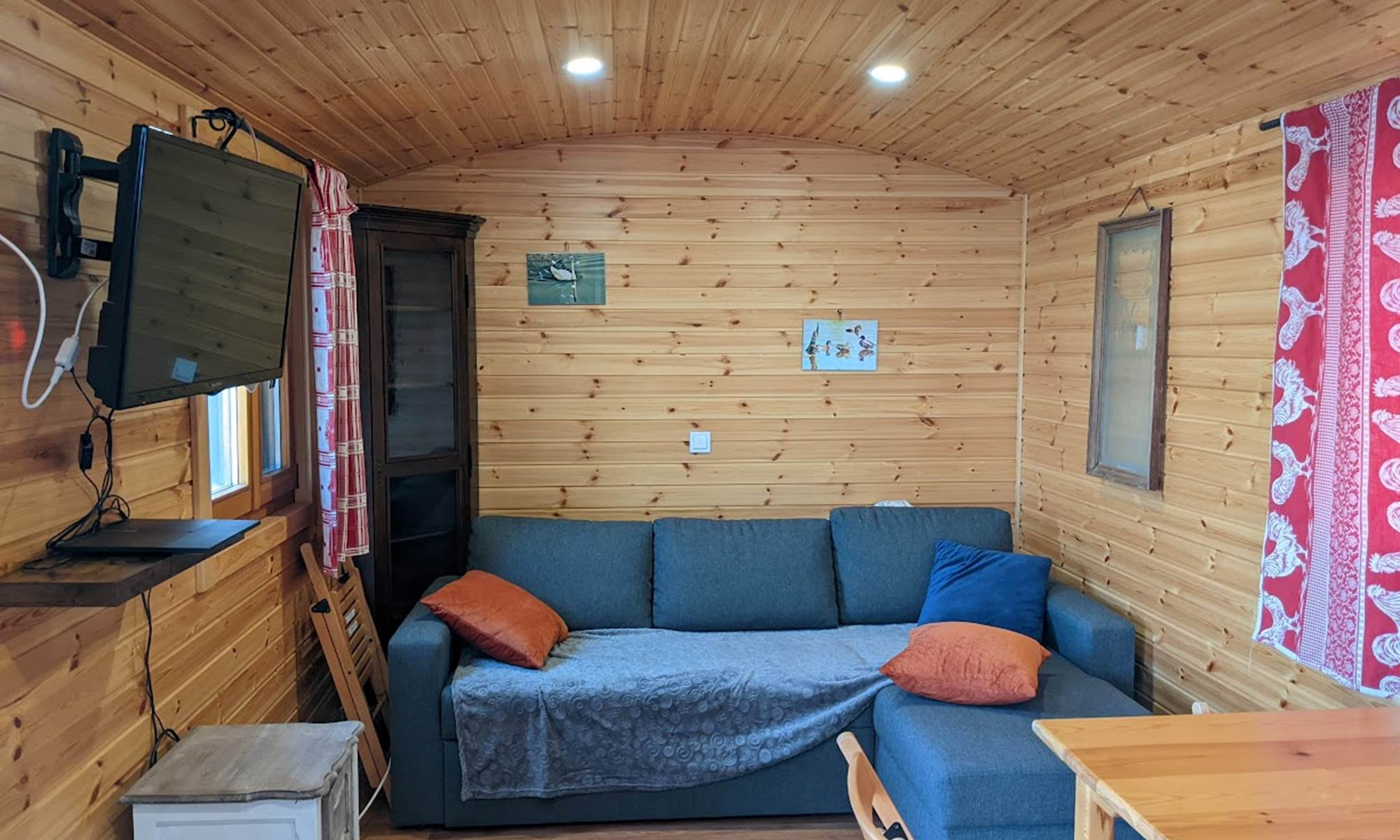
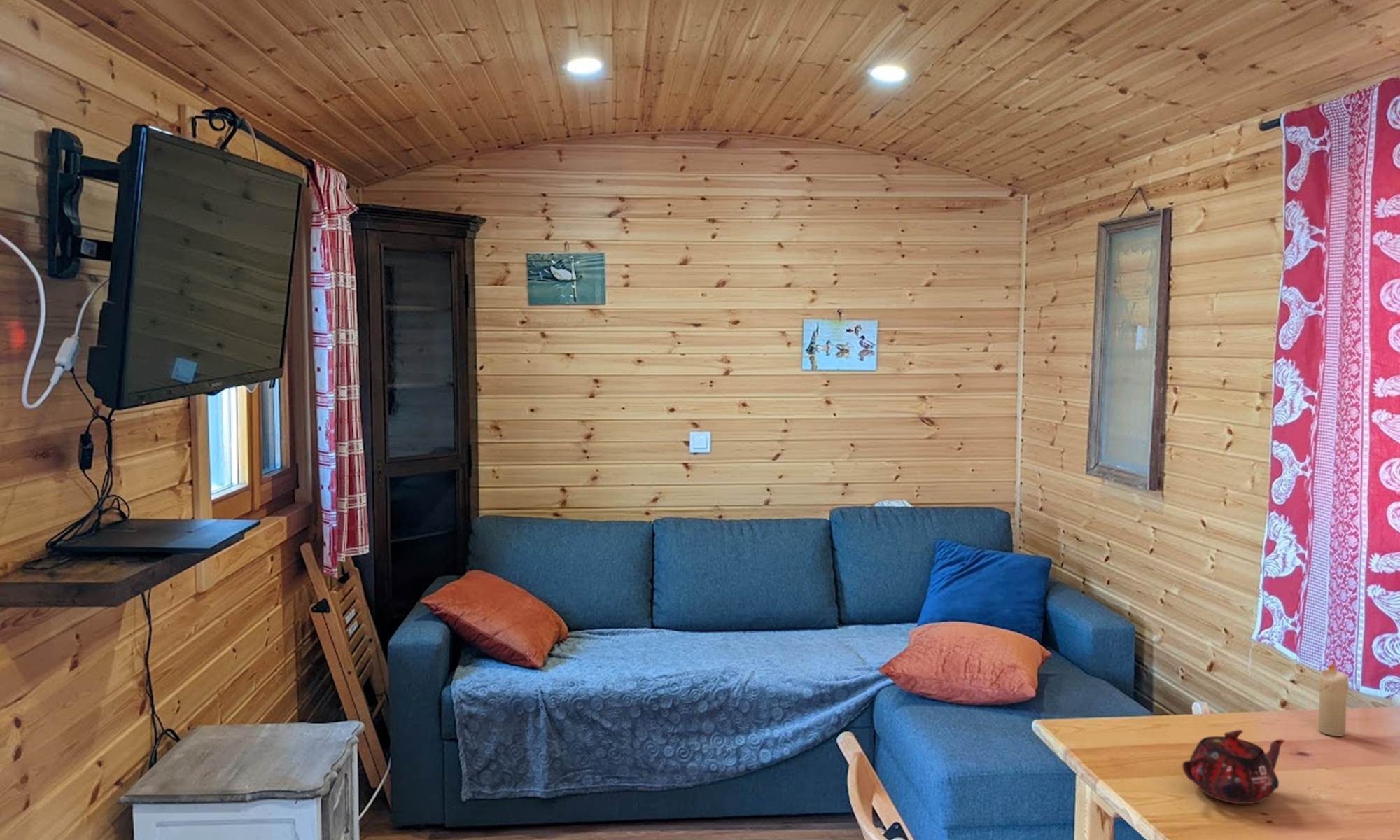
+ teapot (1234, 761)
+ candle (1333, 696)
